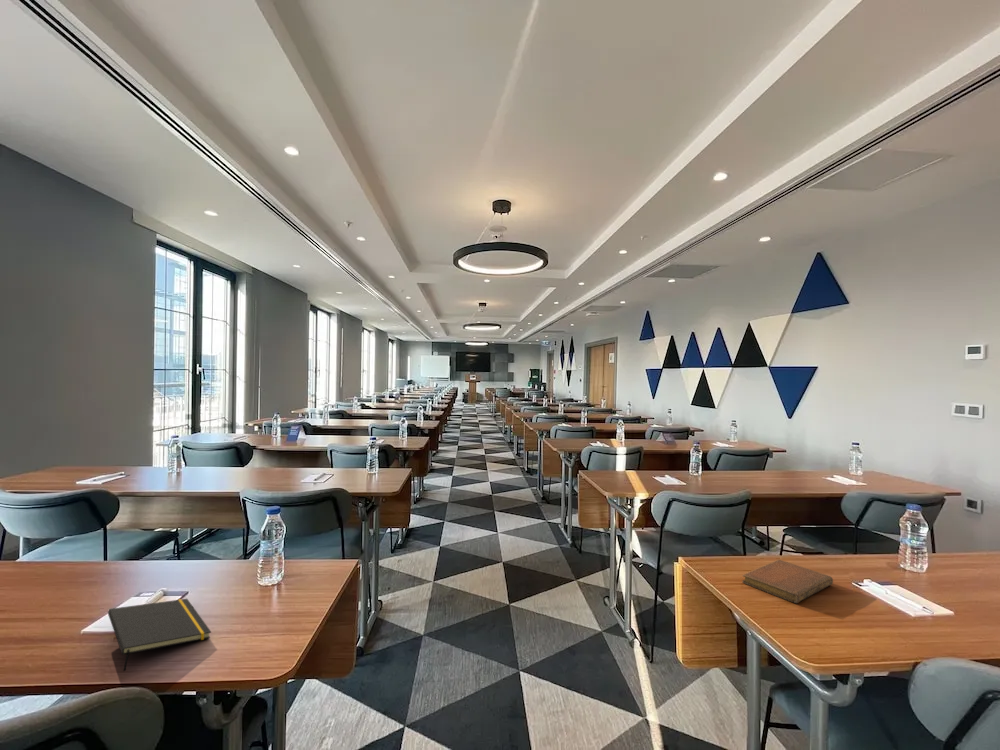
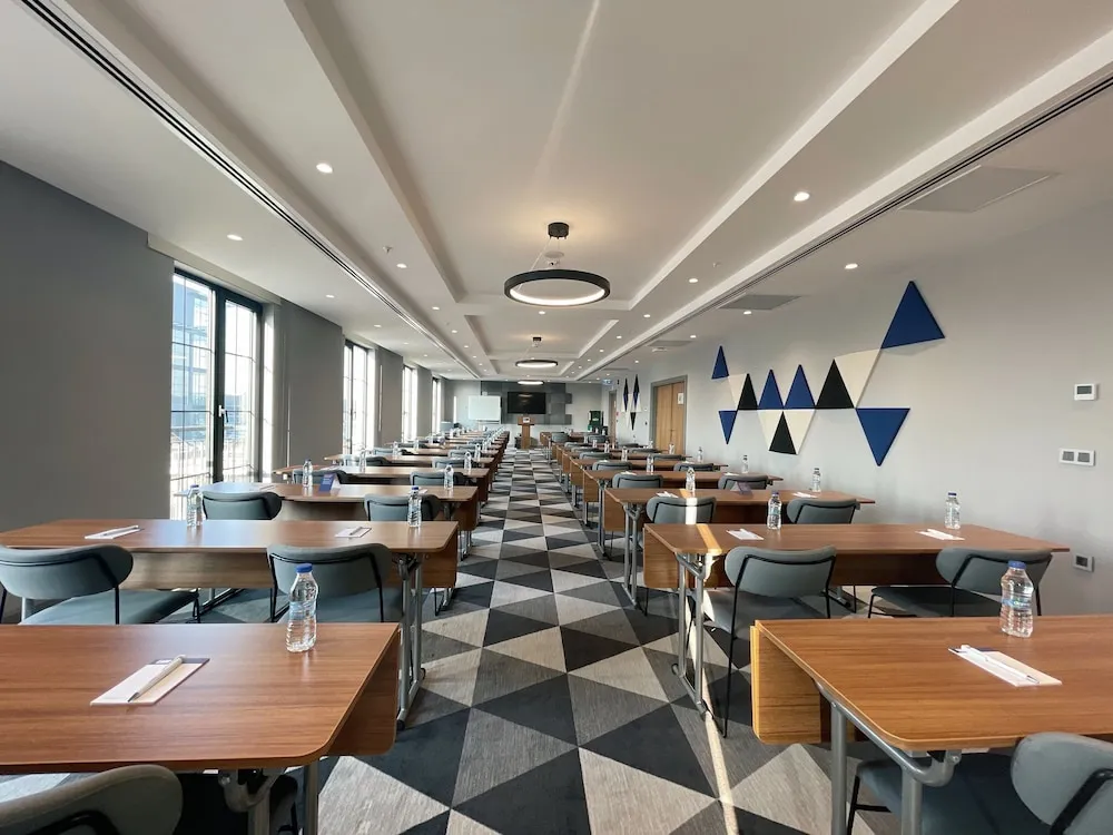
- notebook (787, 579)
- notepad (158, 623)
